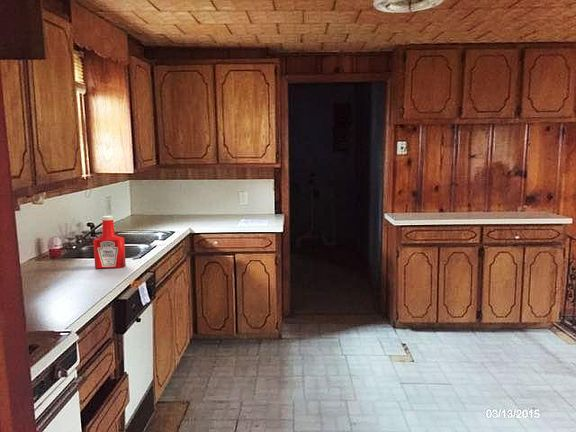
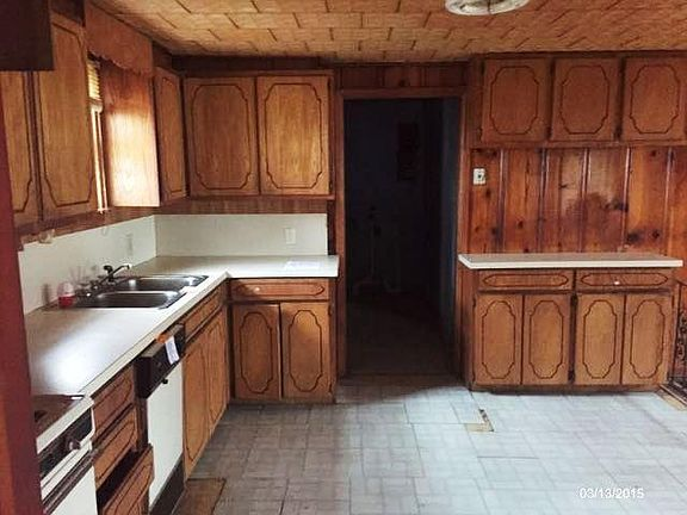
- soap bottle (109, 241)
